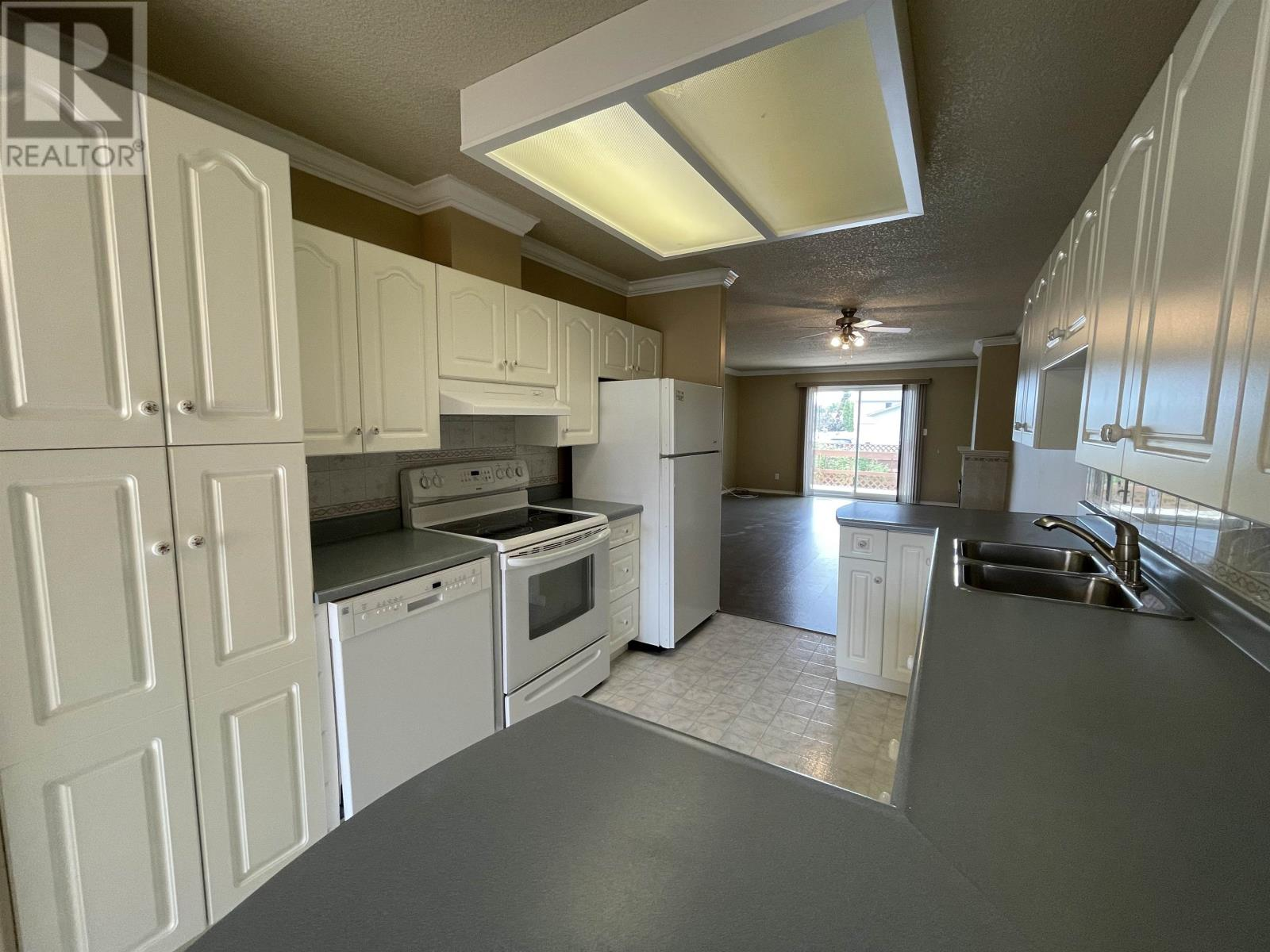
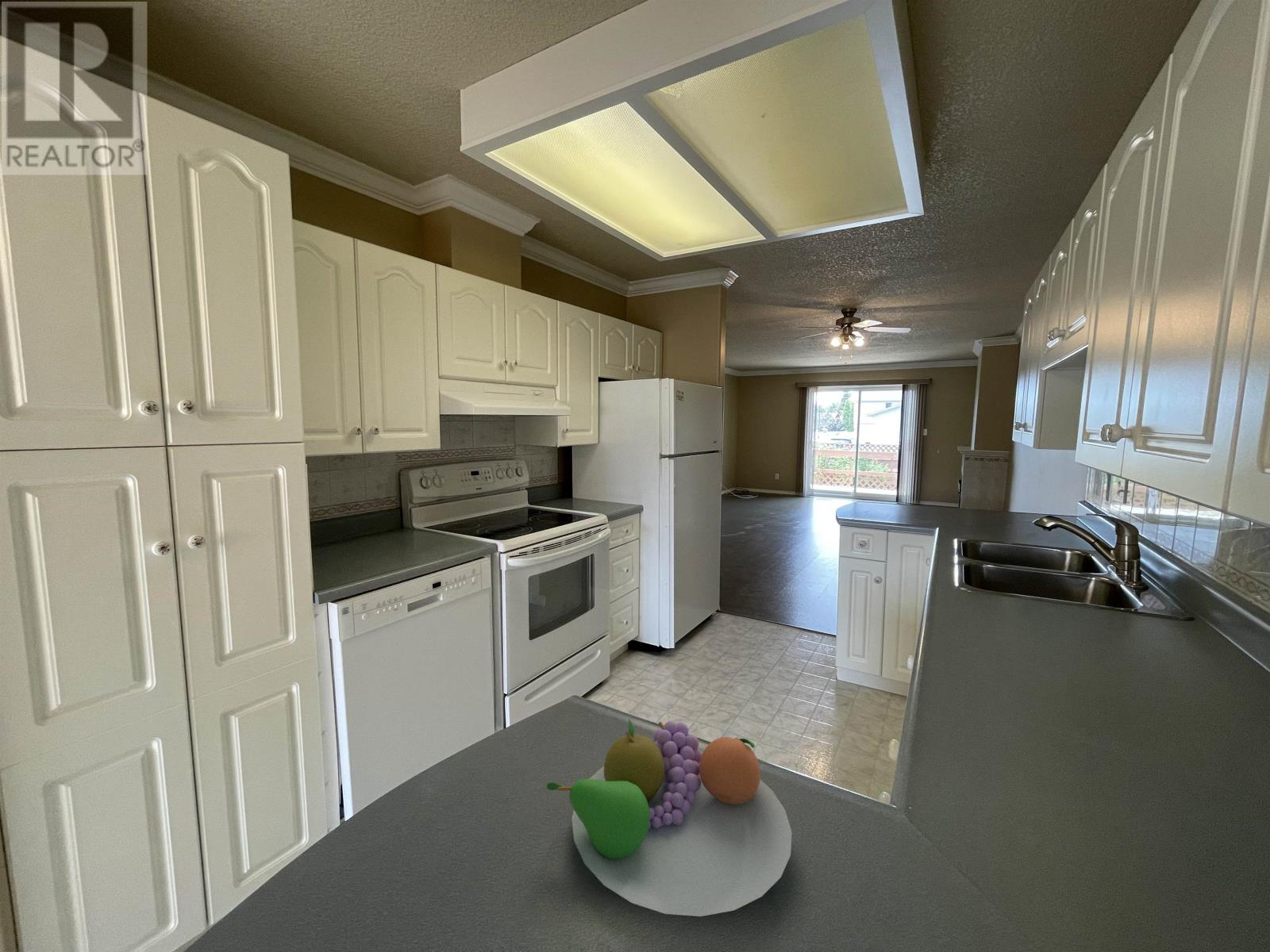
+ fruit bowl (671, 793)
